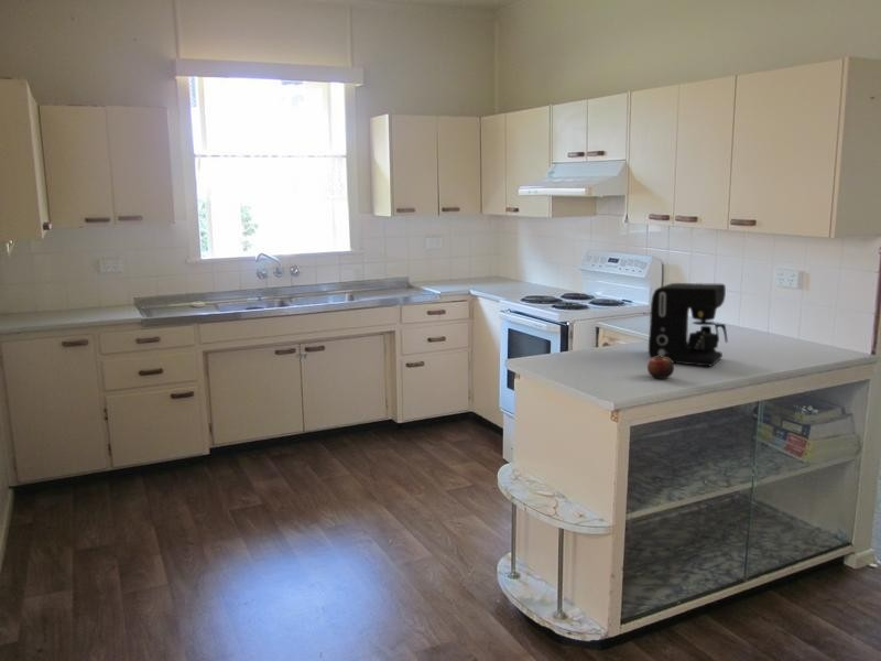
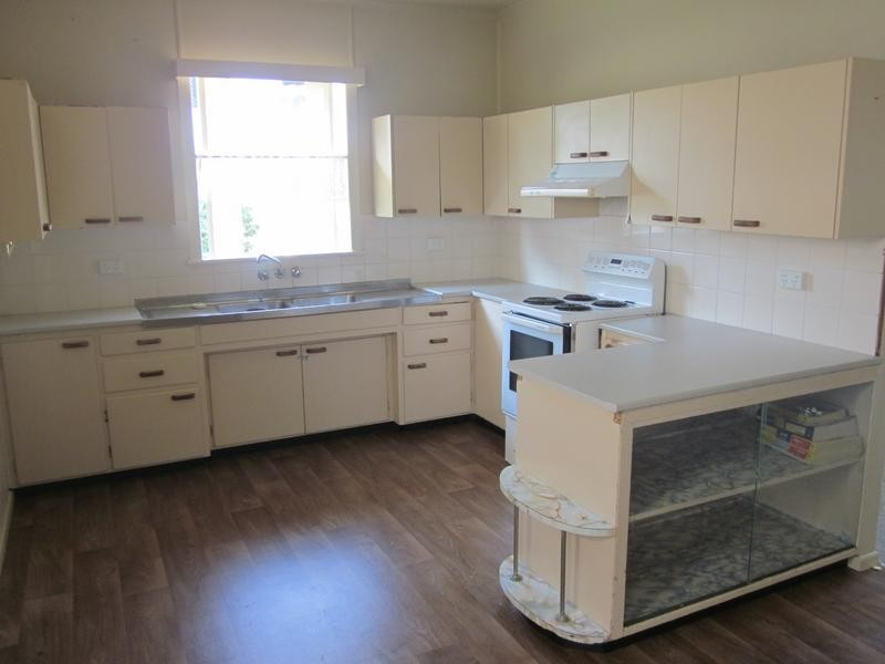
- coffee maker (692, 323)
- apple (660, 366)
